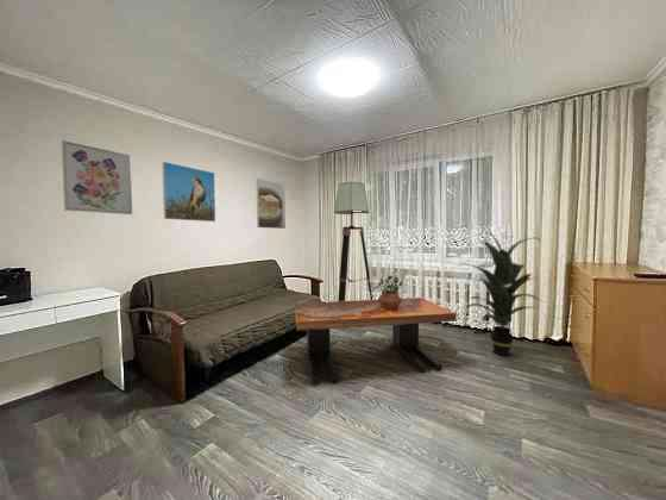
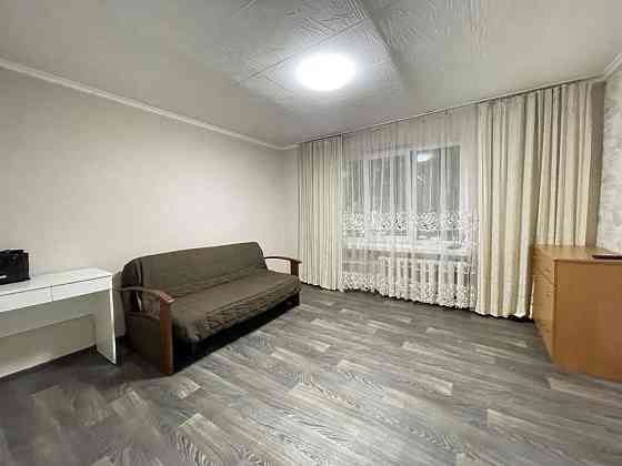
- indoor plant (497, 290)
- wall art (99, 180)
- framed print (190, 194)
- floor lamp (347, 250)
- potted plant (387, 292)
- coffee table (369, 325)
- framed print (271, 205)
